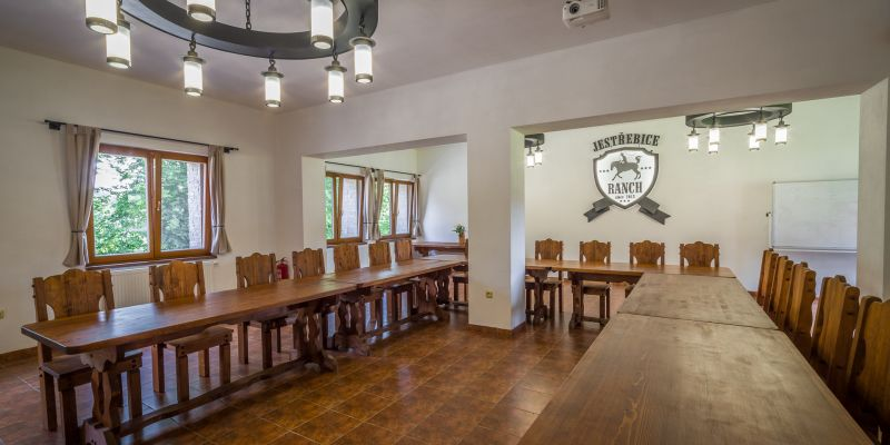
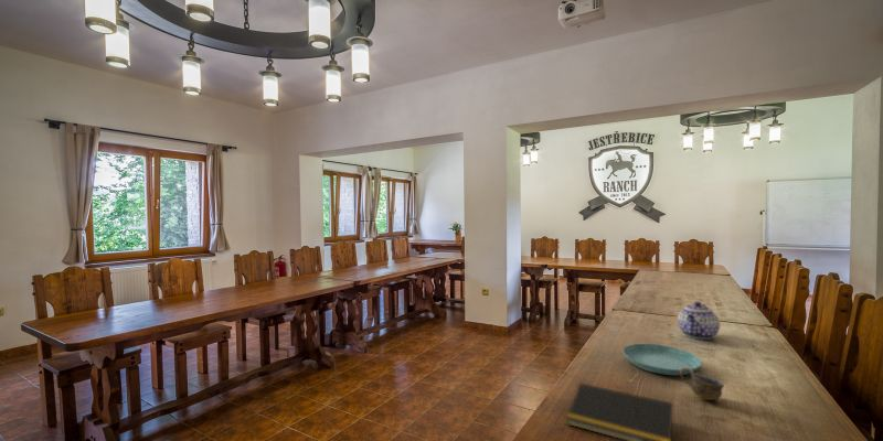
+ cup (703, 383)
+ saucer (660, 359)
+ notepad (619, 412)
+ teapot (698, 319)
